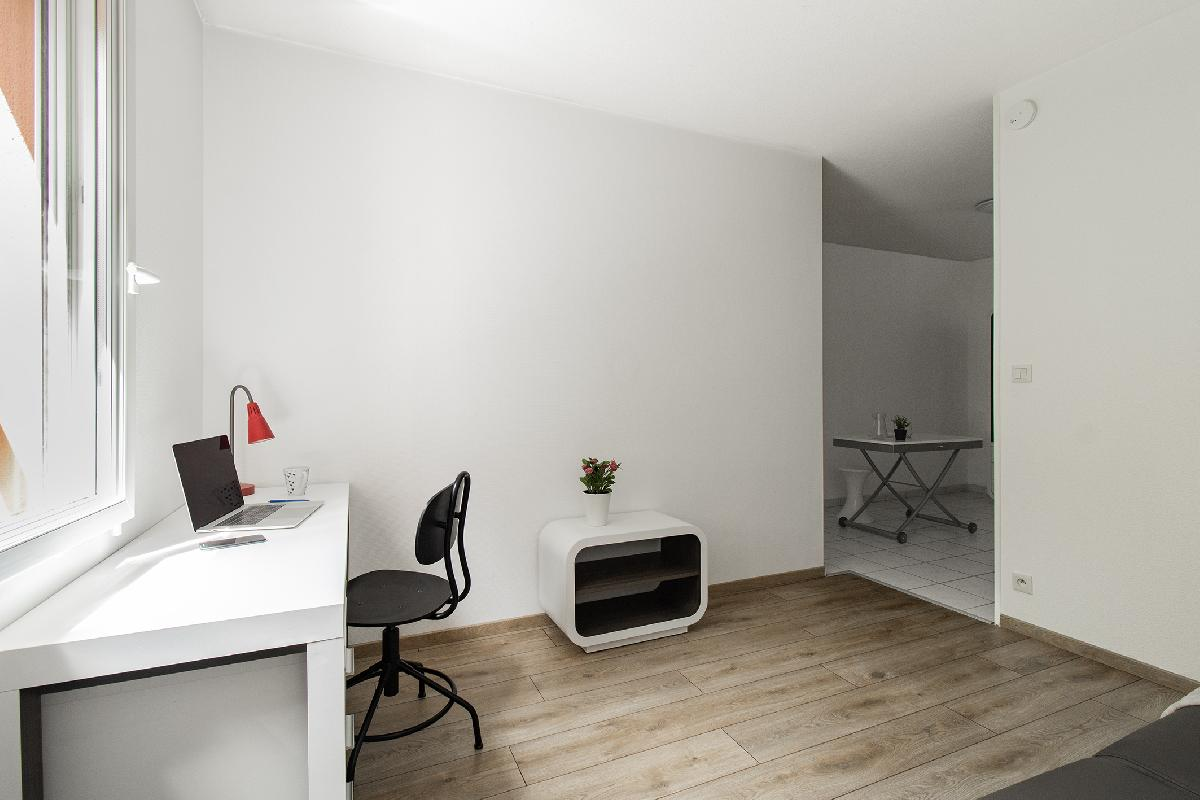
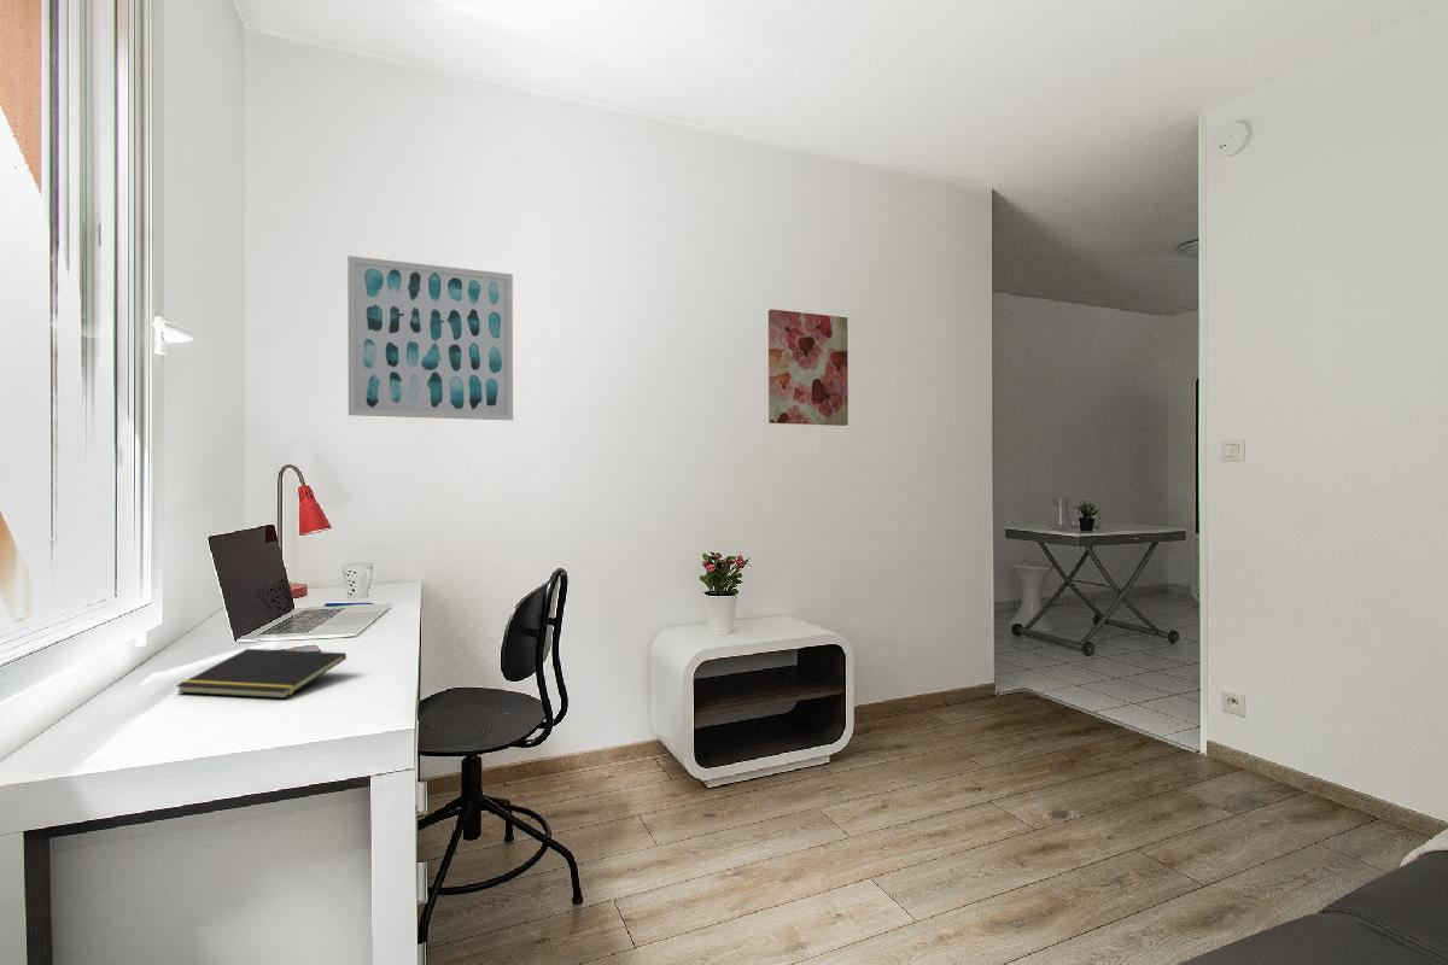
+ wall art (808, 369)
+ notepad (264, 671)
+ wall art (433, 341)
